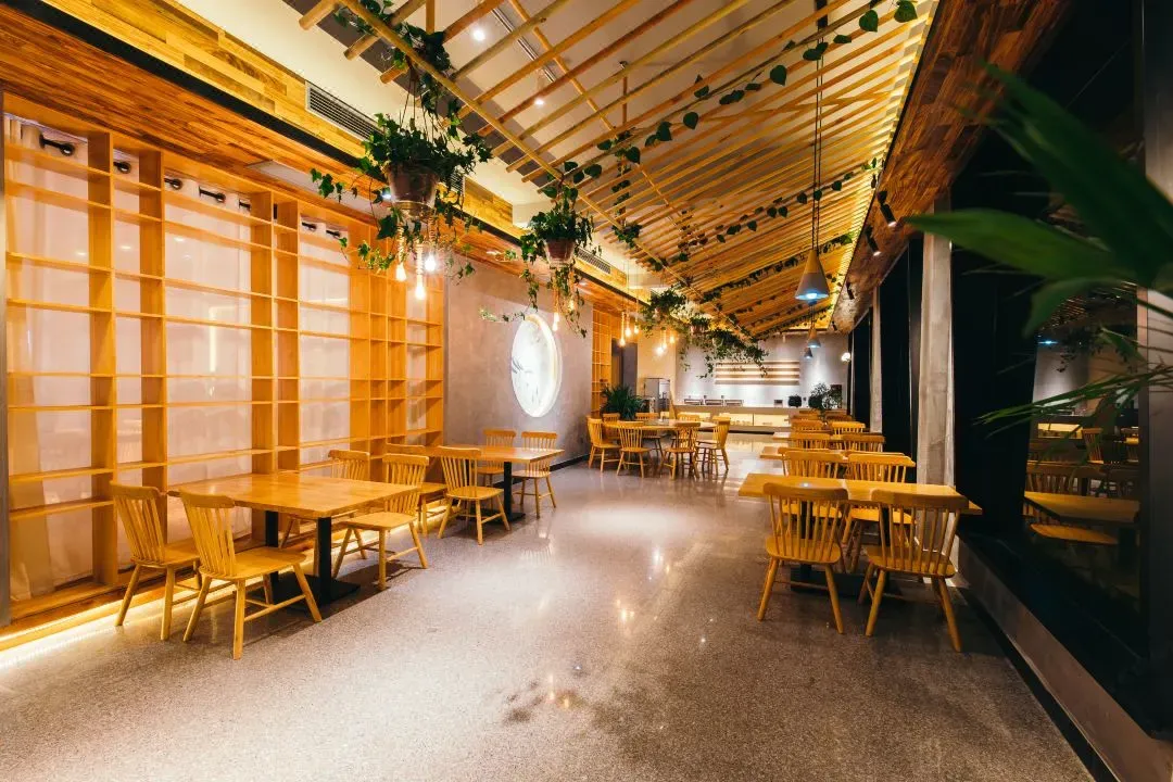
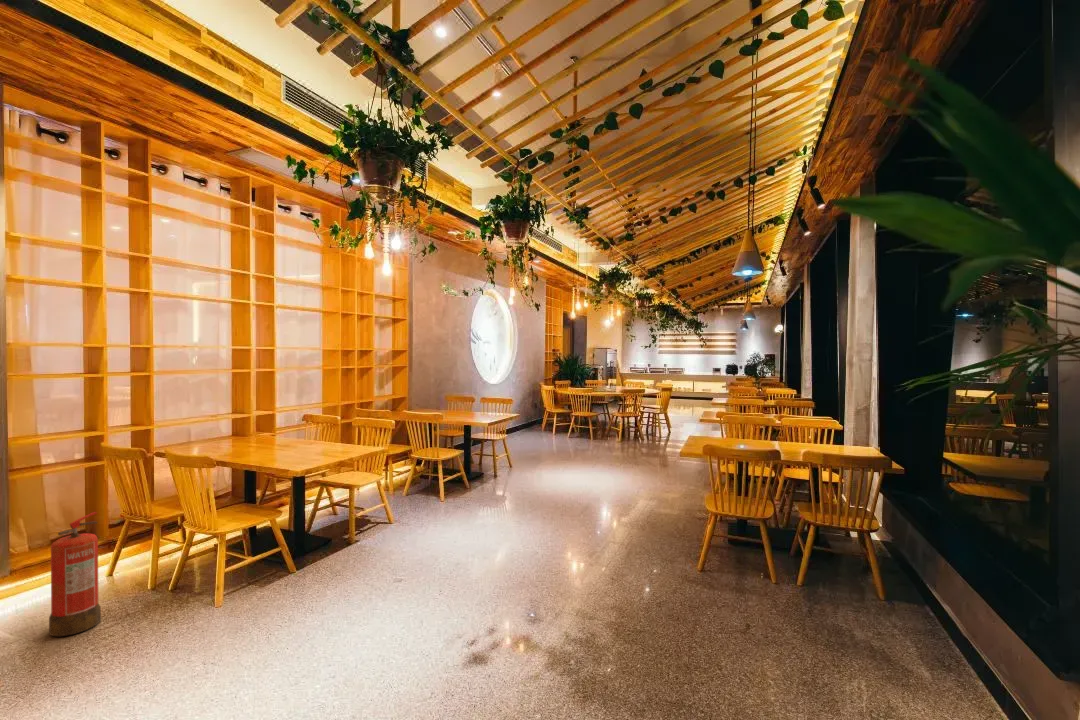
+ fire extinguisher (75, 571)
